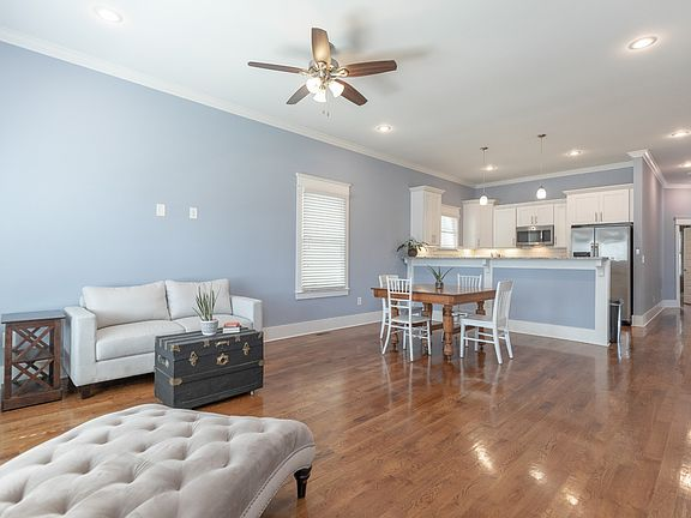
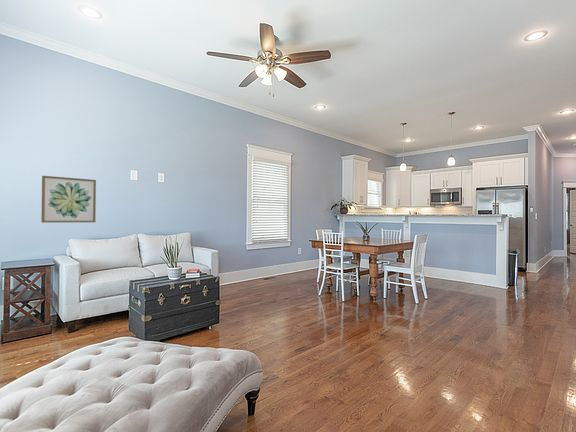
+ wall art (70, 200)
